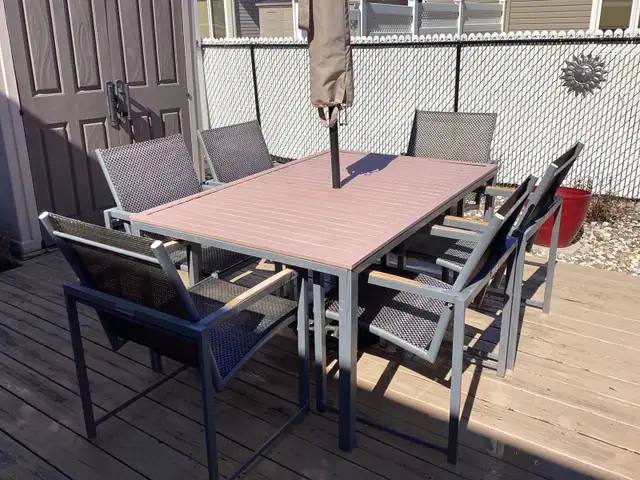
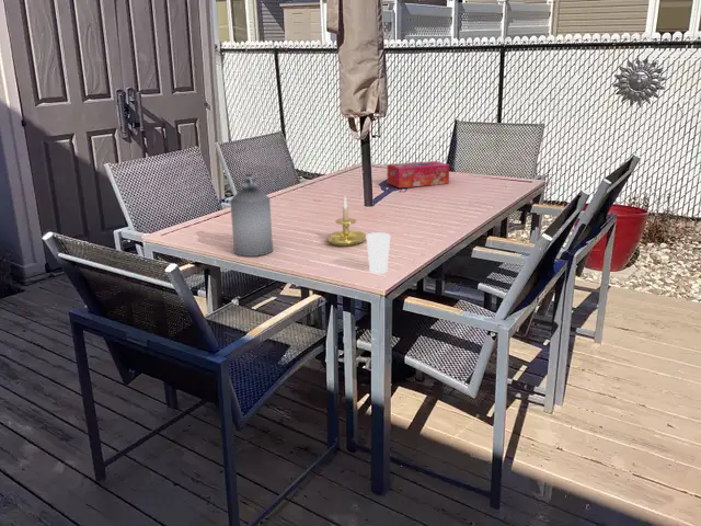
+ cup (378, 253)
+ candle holder (344, 219)
+ bottle (251, 213)
+ tissue box (417, 173)
